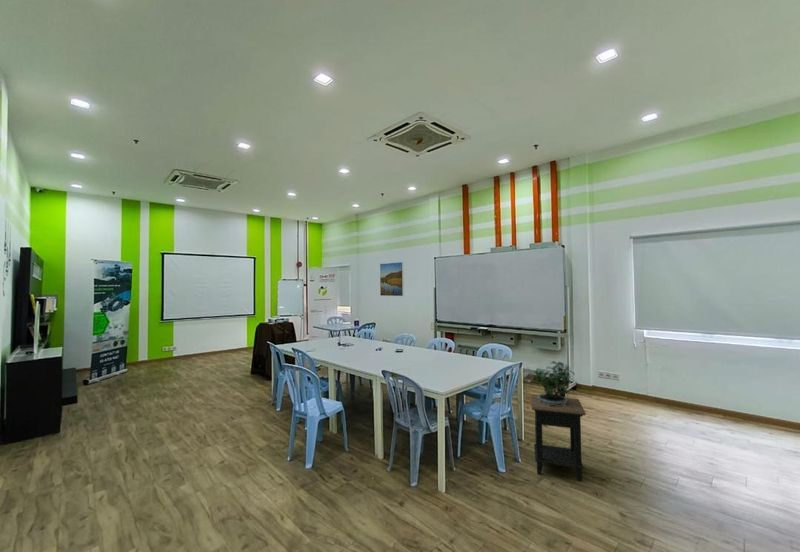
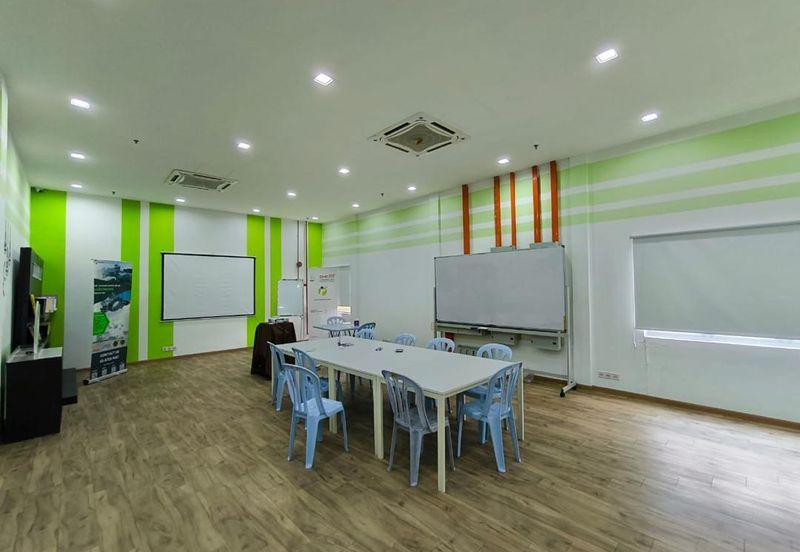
- potted plant (553, 380)
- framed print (391, 279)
- side table (557, 426)
